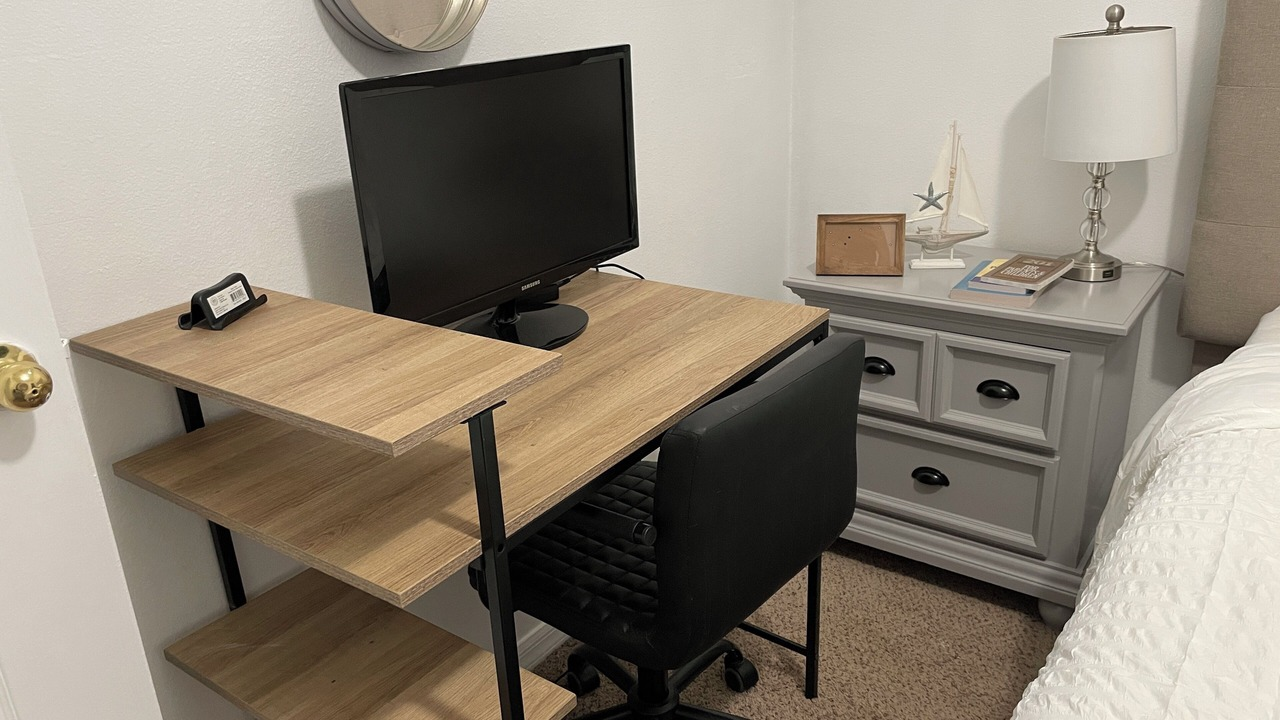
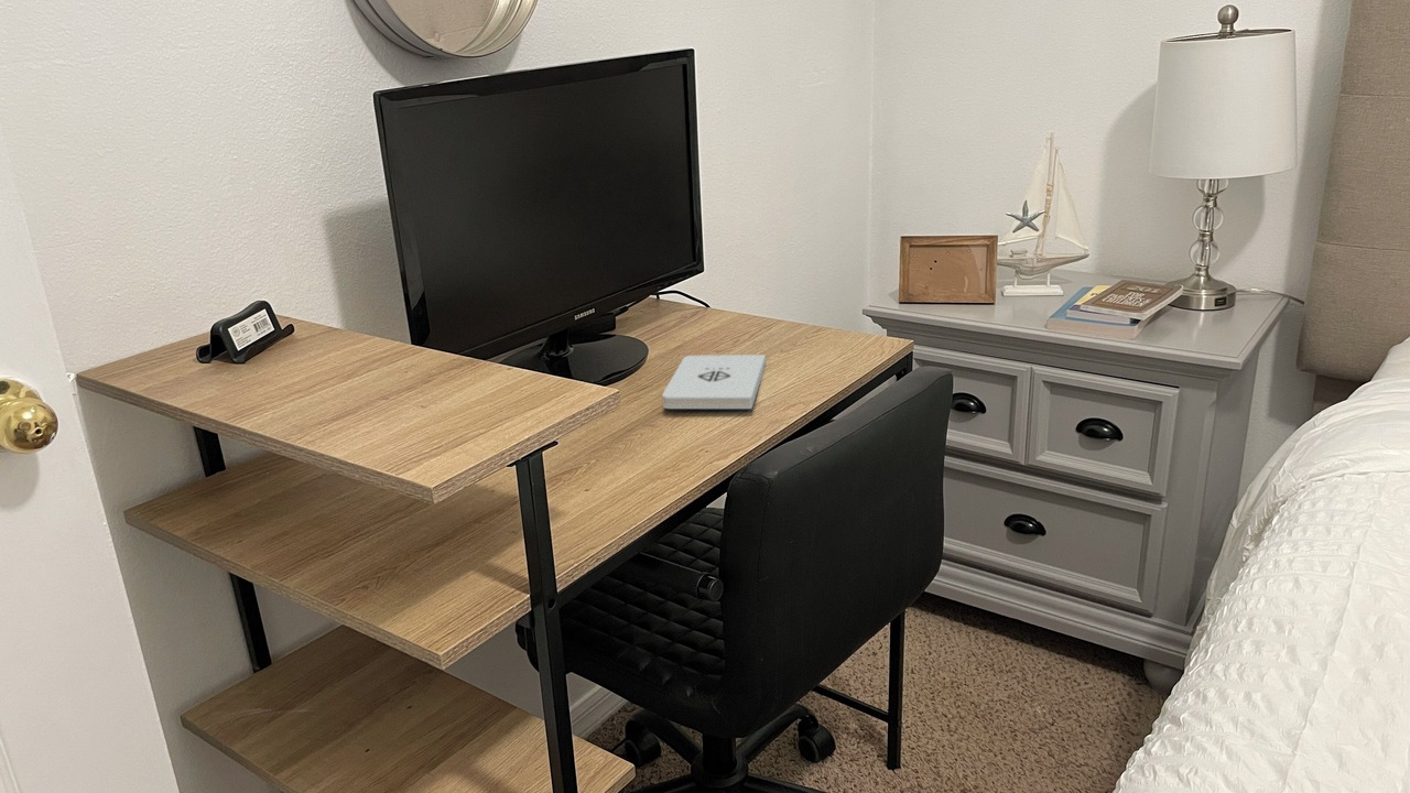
+ notepad (716, 380)
